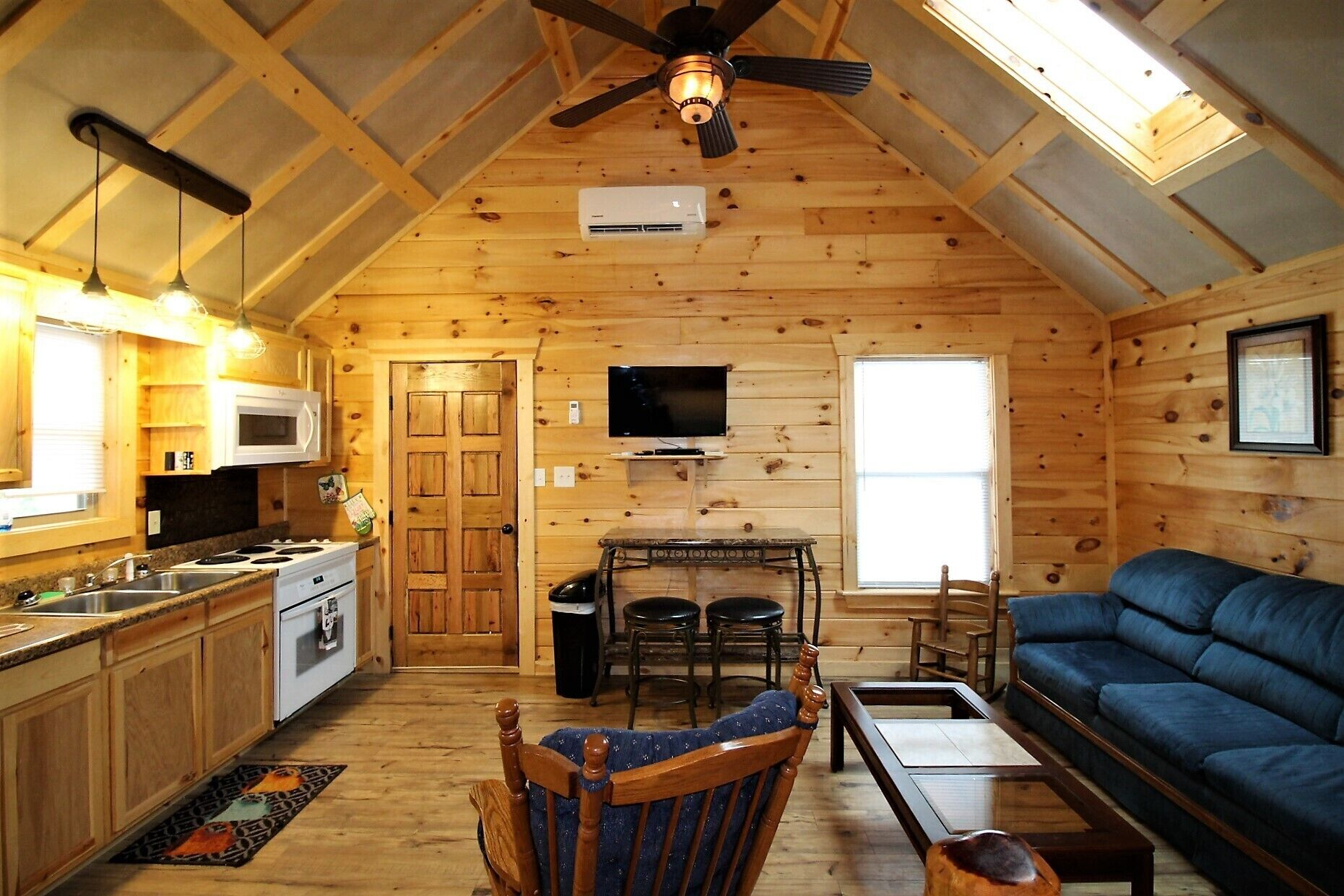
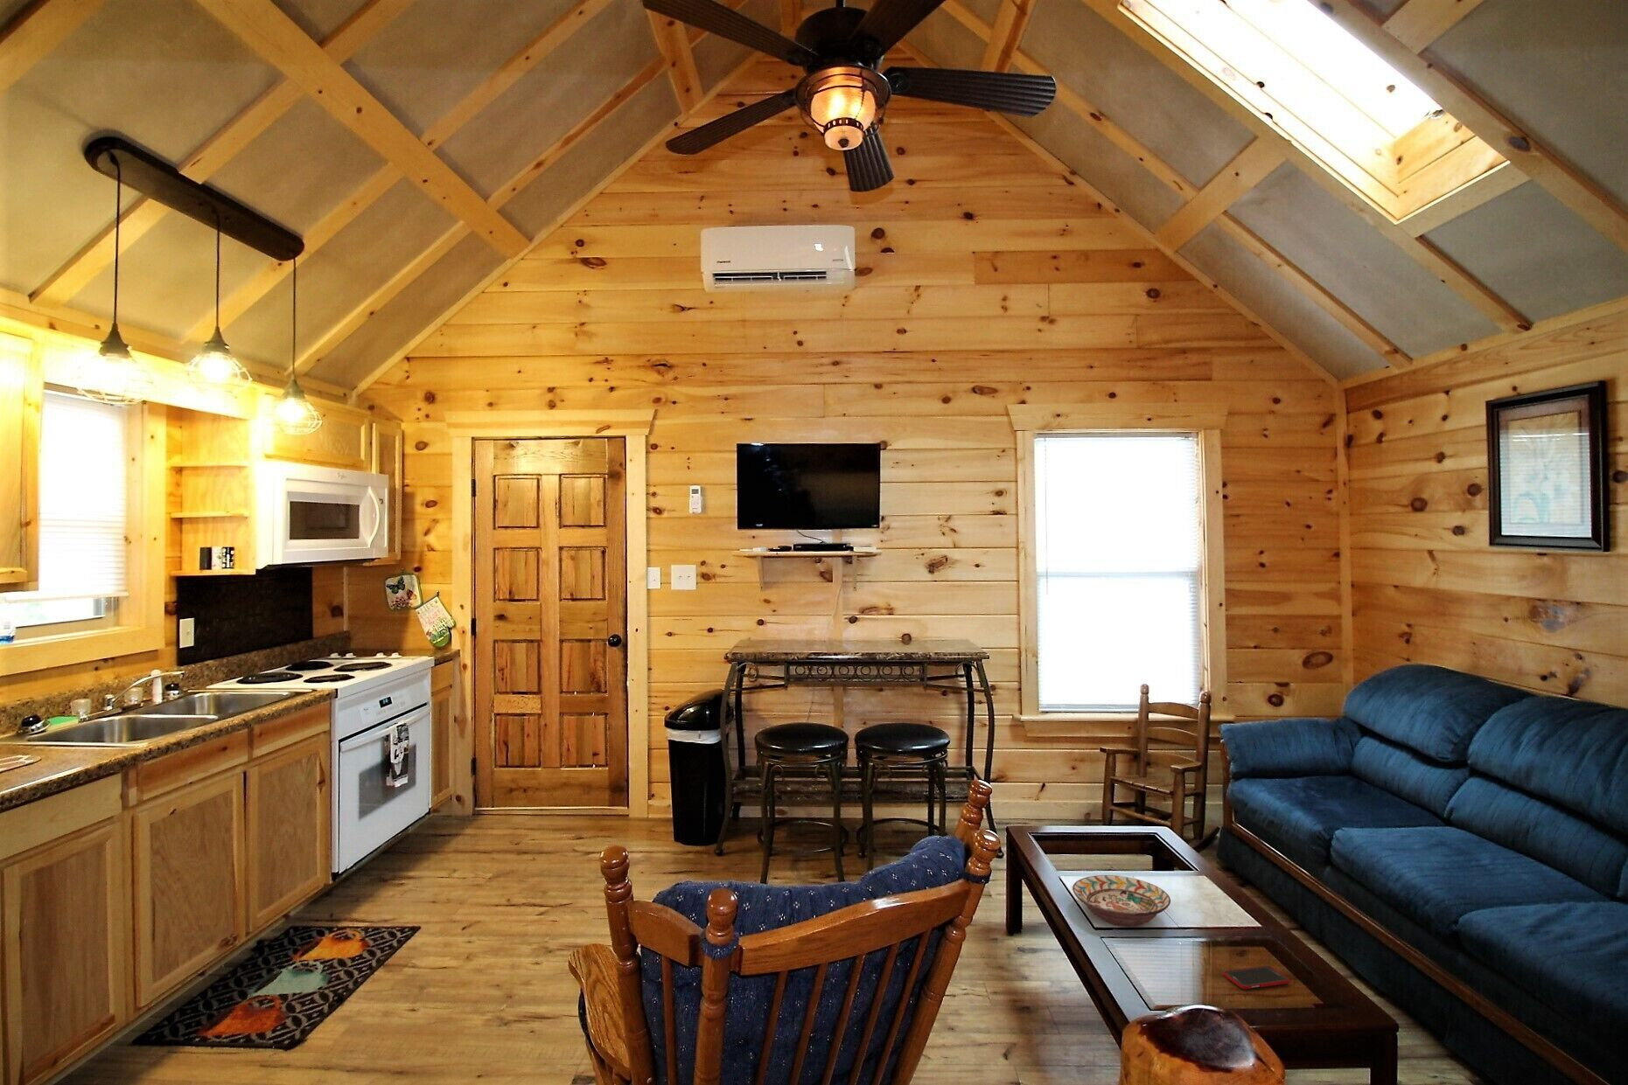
+ cell phone (1256, 977)
+ decorative bowl (1120, 905)
